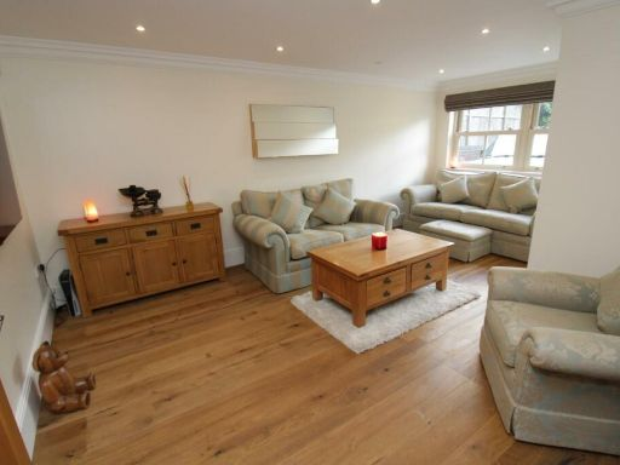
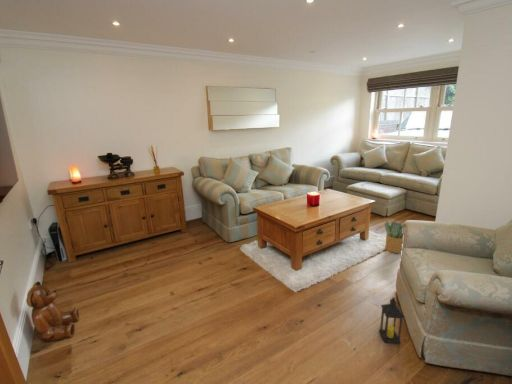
+ potted plant (394, 236)
+ lantern (391, 317)
